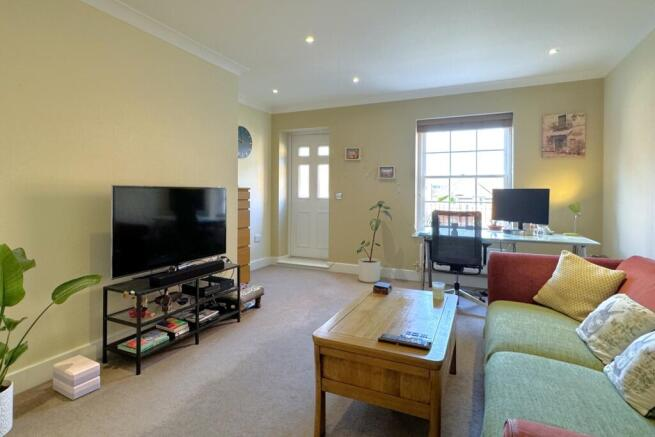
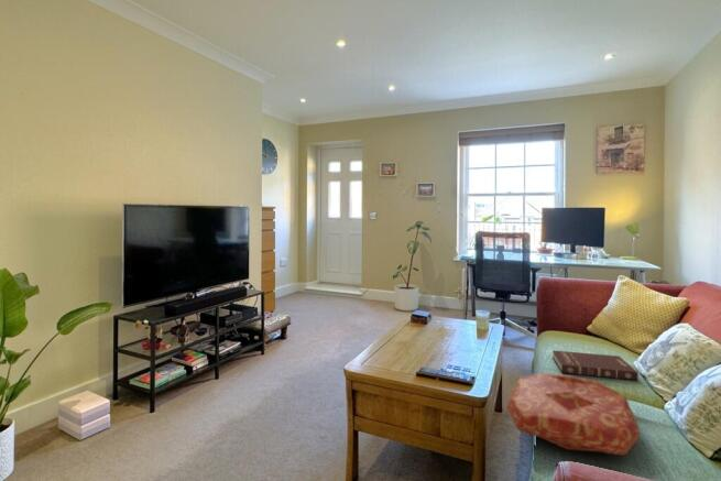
+ book (591, 364)
+ cushion (568, 408)
